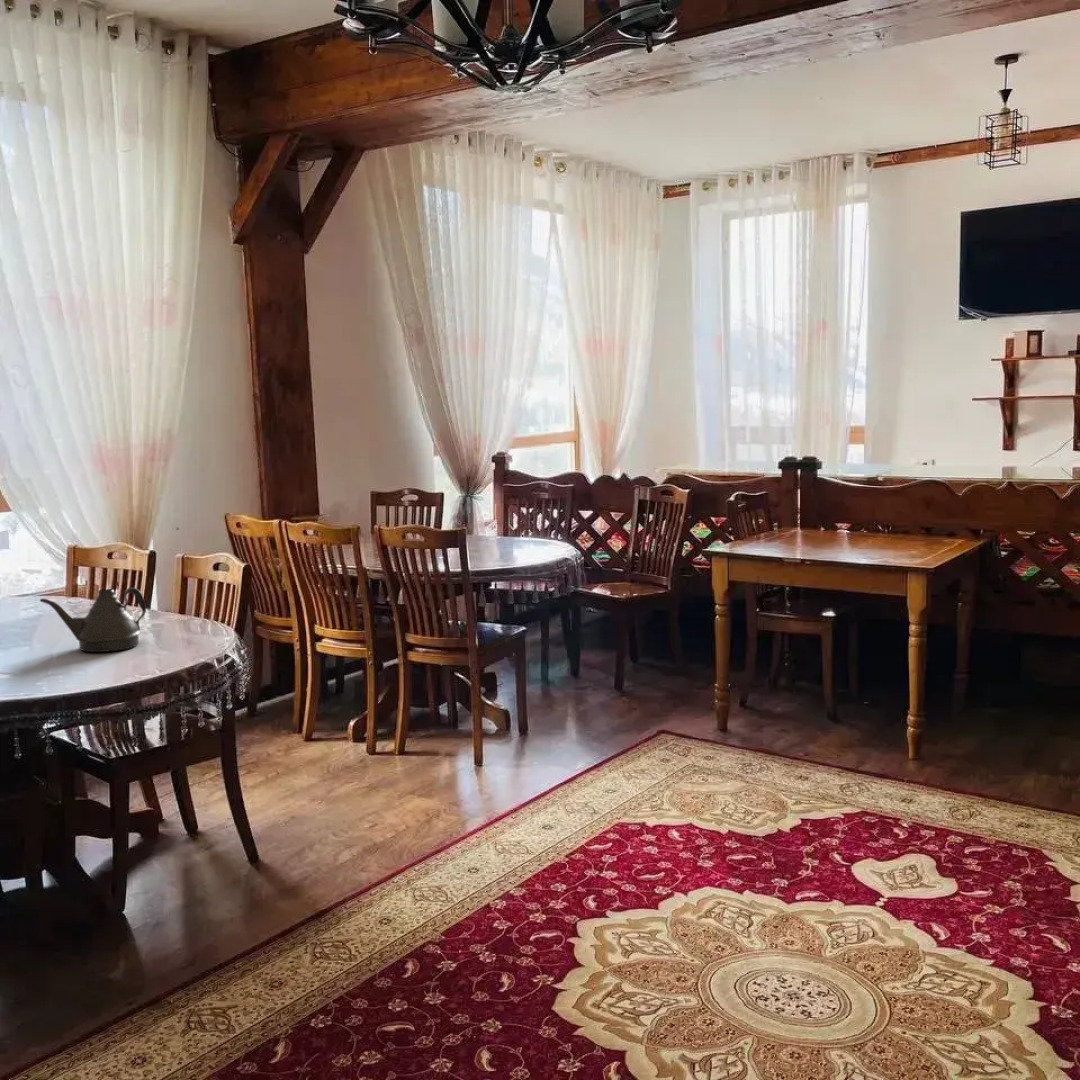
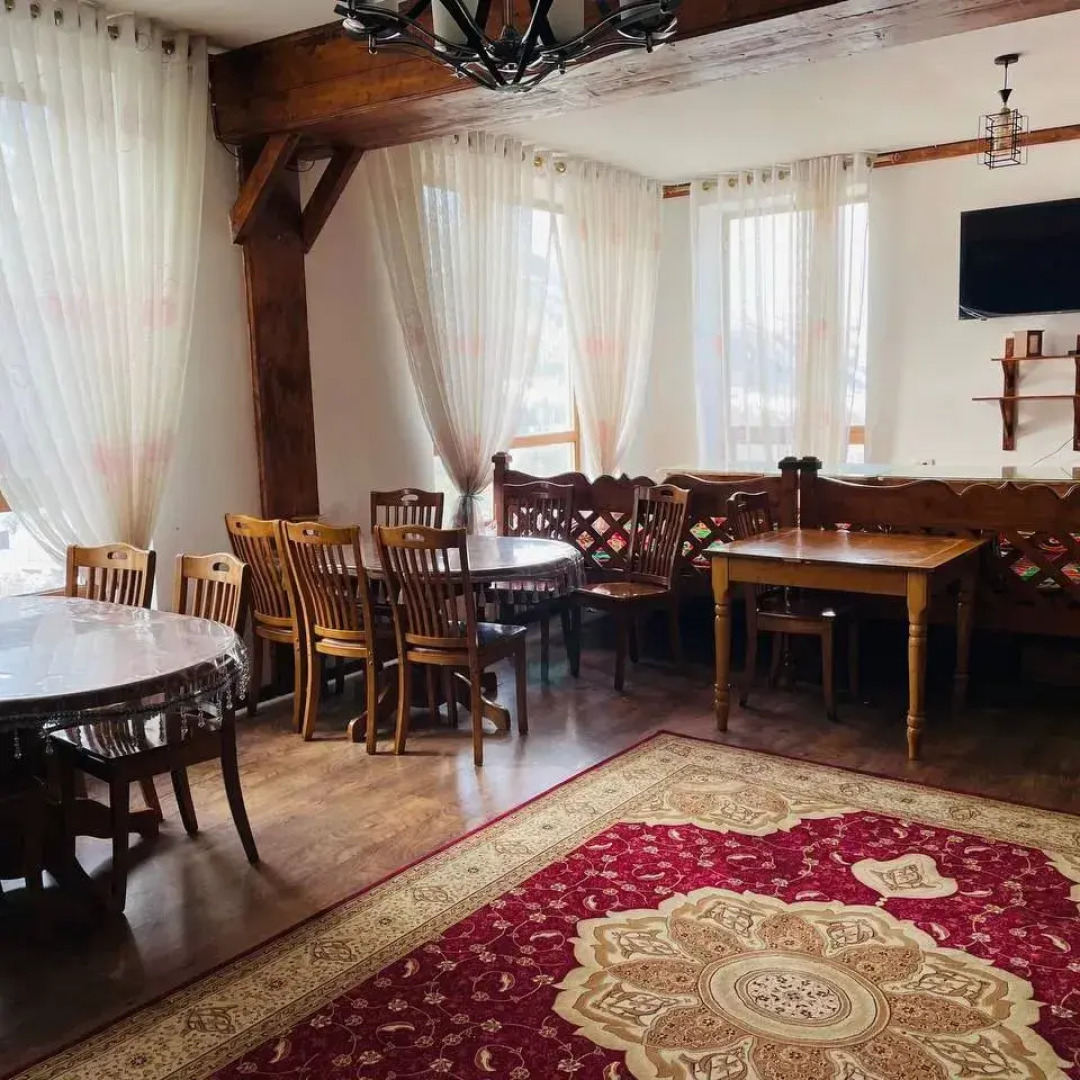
- teapot (94, 619)
